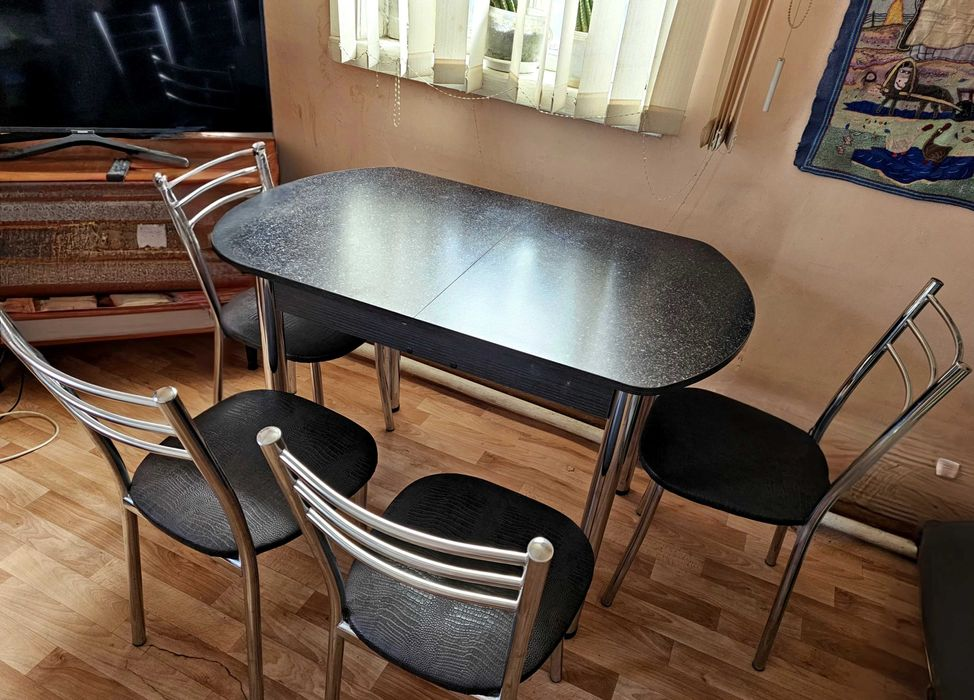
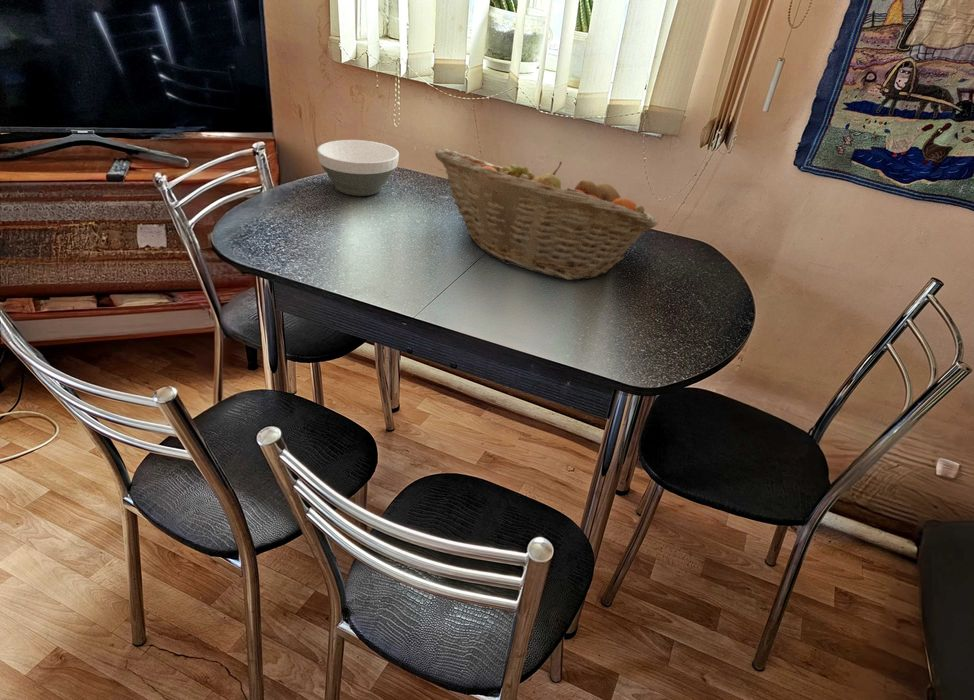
+ bowl (358, 170)
+ fruit basket (541, 203)
